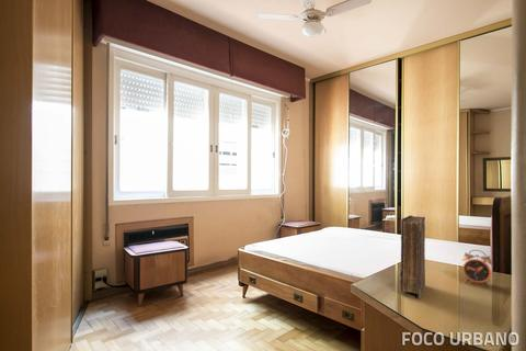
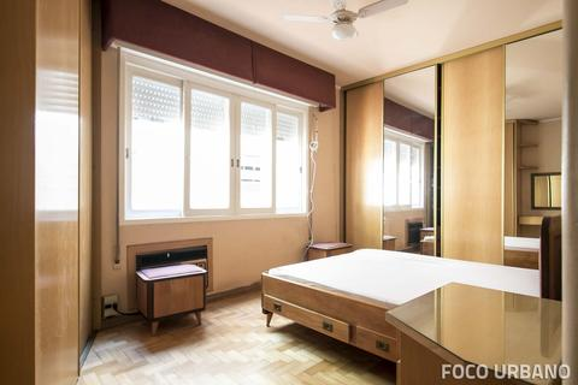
- book (415, 253)
- alarm clock (477, 267)
